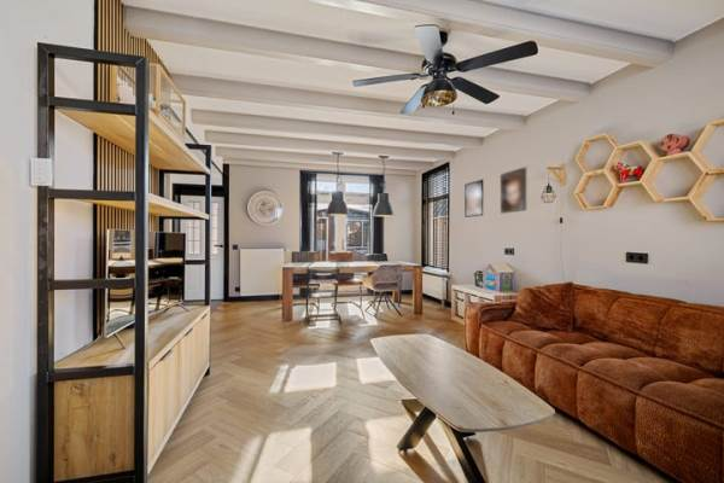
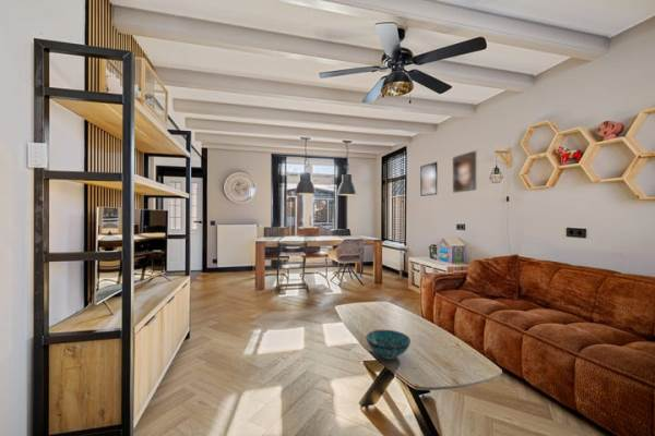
+ decorative bowl (388, 346)
